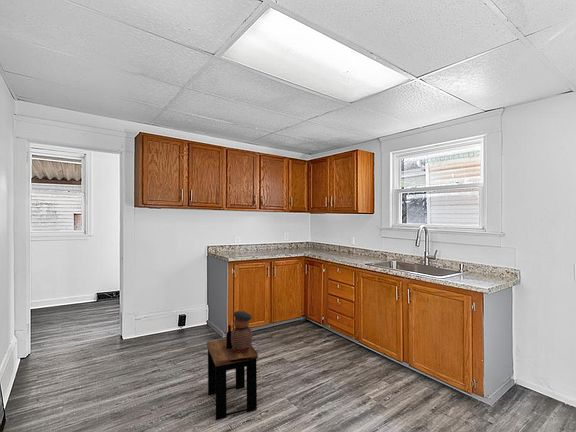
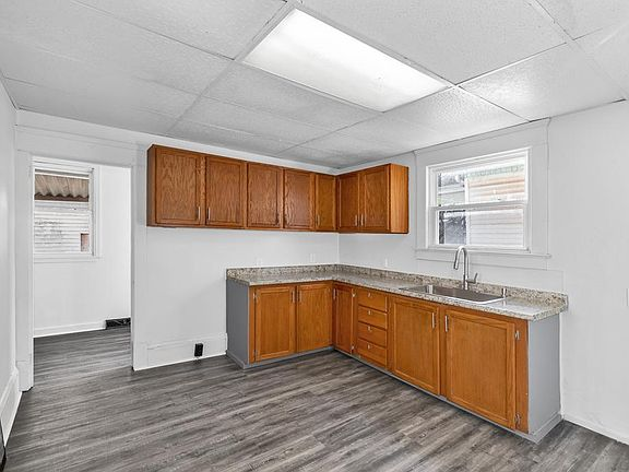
- side table (231, 363)
- figurine (241, 330)
